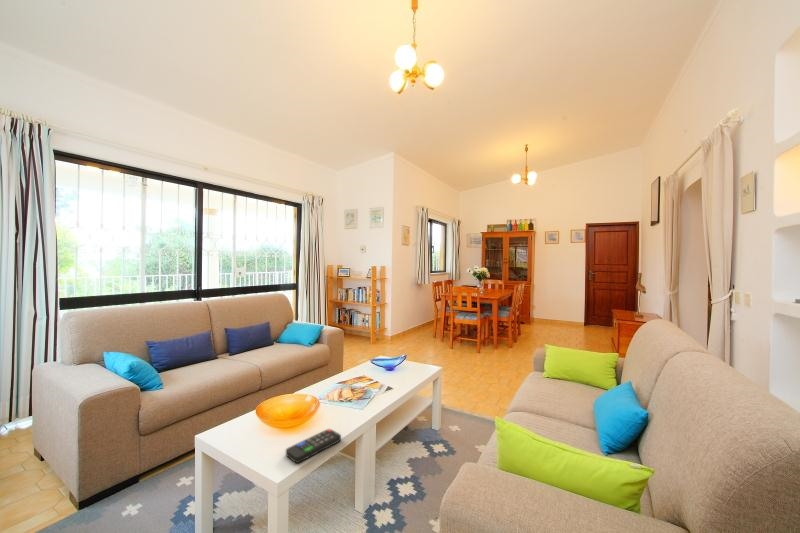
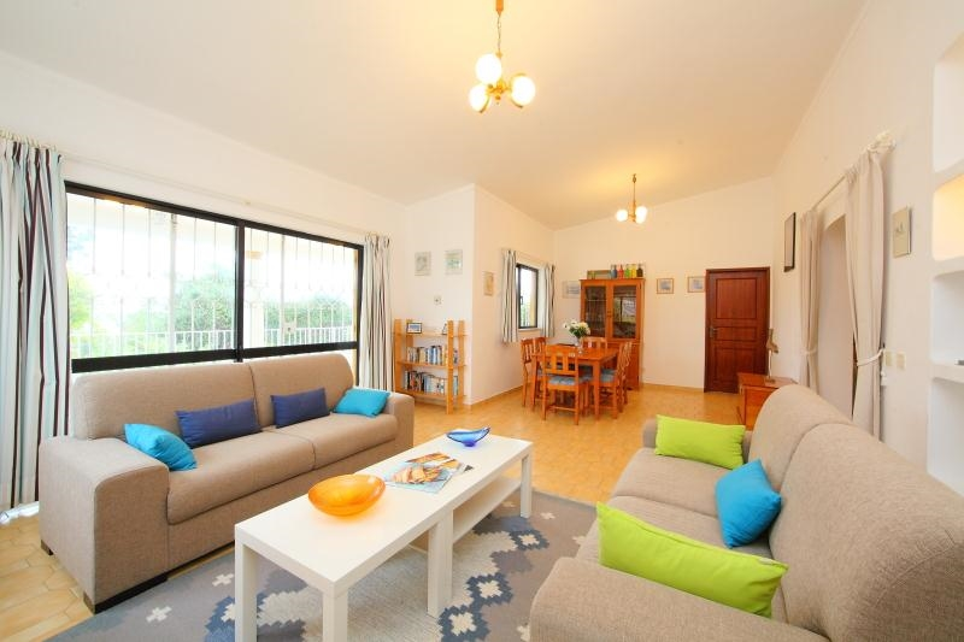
- remote control (314, 444)
